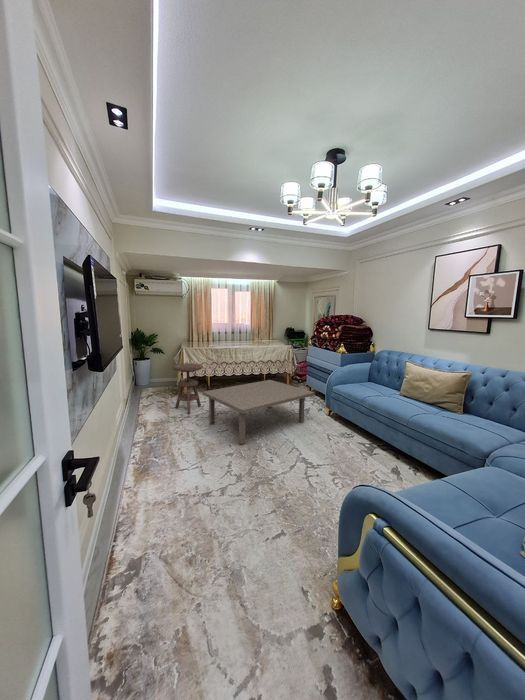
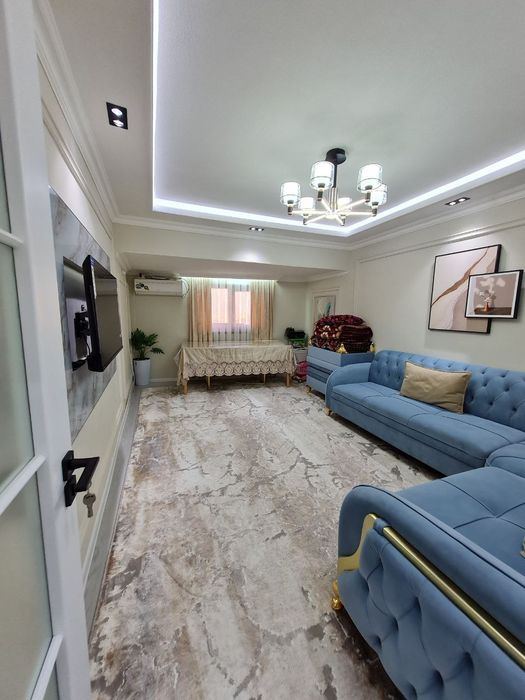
- side table (188, 387)
- coffee table (258, 407)
